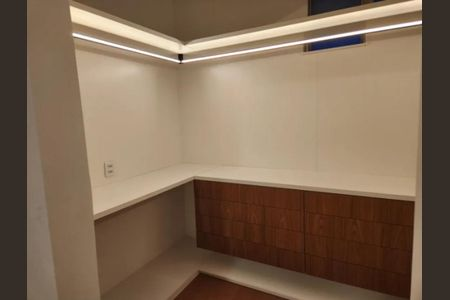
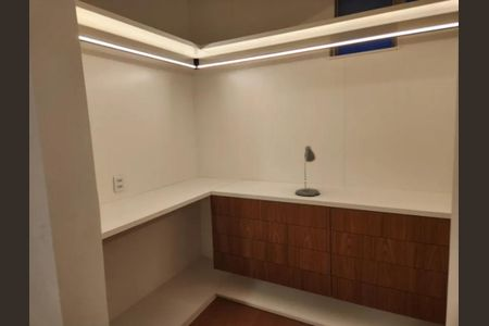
+ desk lamp (304, 168)
